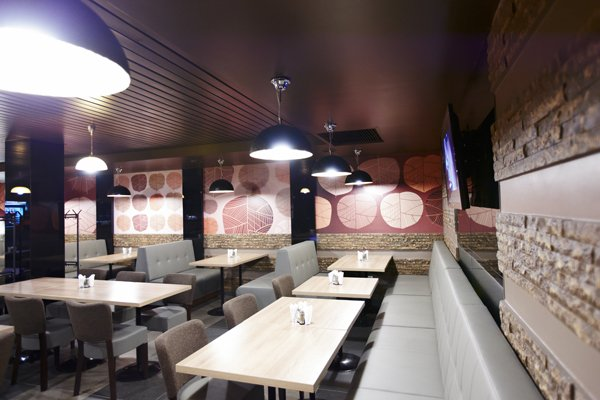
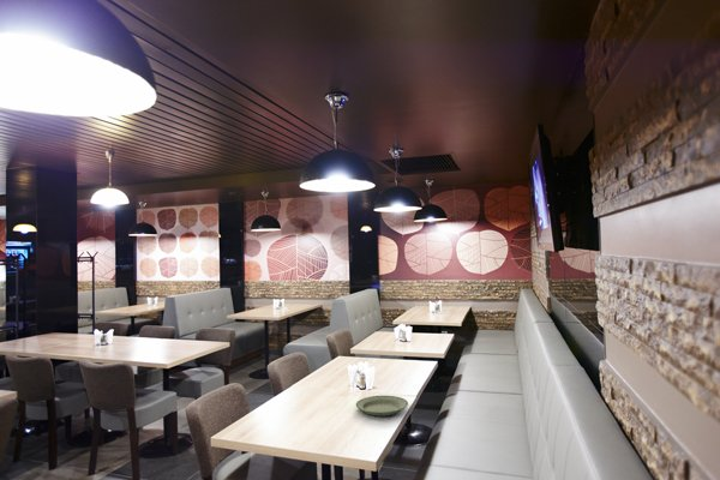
+ plate (382, 406)
